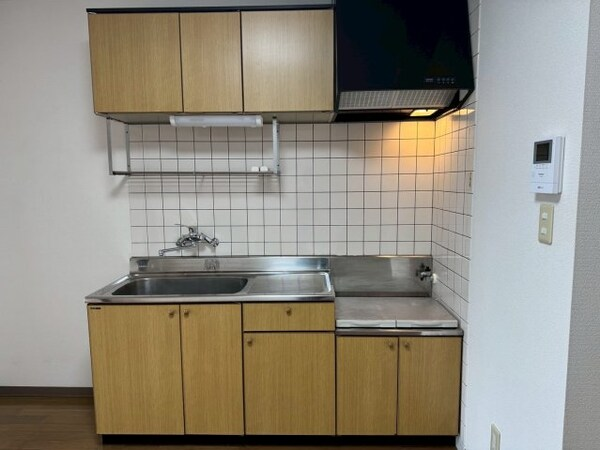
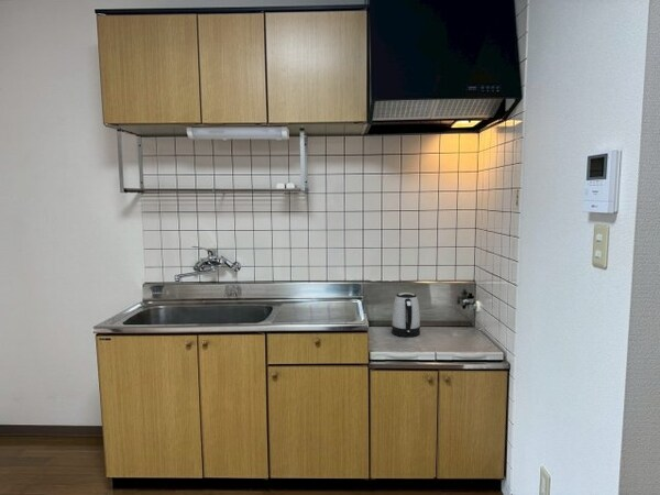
+ kettle (406, 314)
